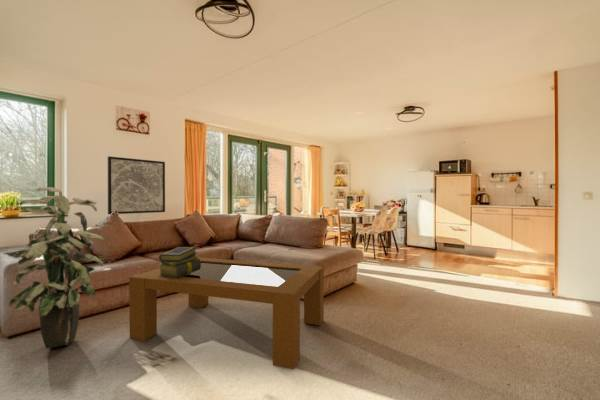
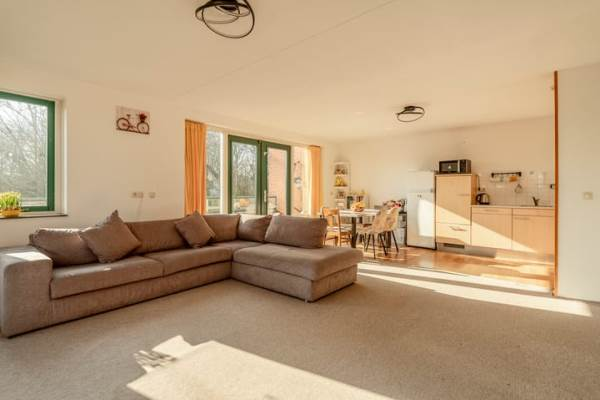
- stack of books (179, 261)
- wall art (138, 186)
- indoor plant (56, 265)
- coffee table (233, 298)
